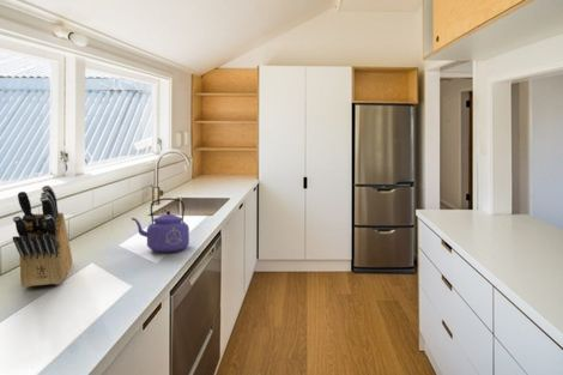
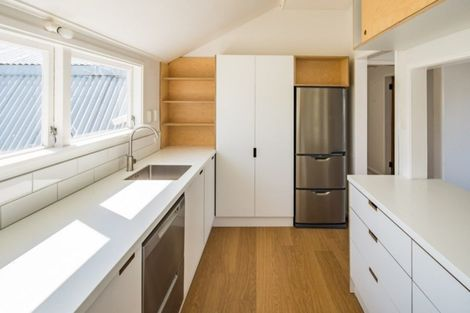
- kettle (161, 224)
- knife block (46, 232)
